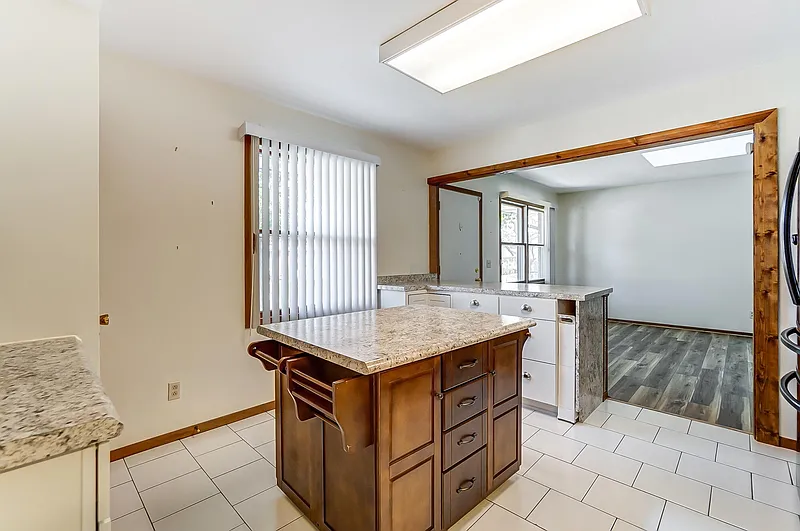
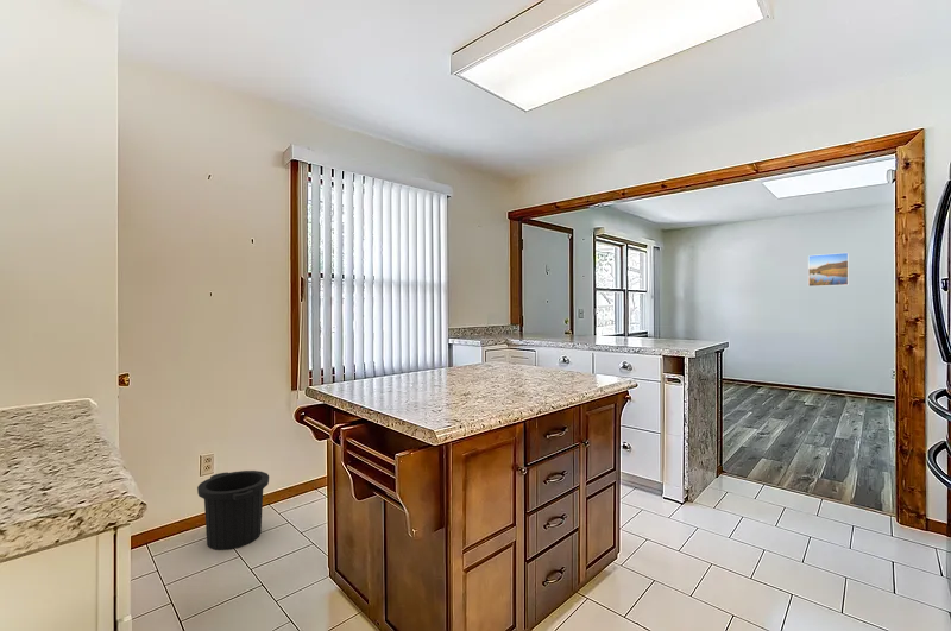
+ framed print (827, 270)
+ trash can (234, 509)
